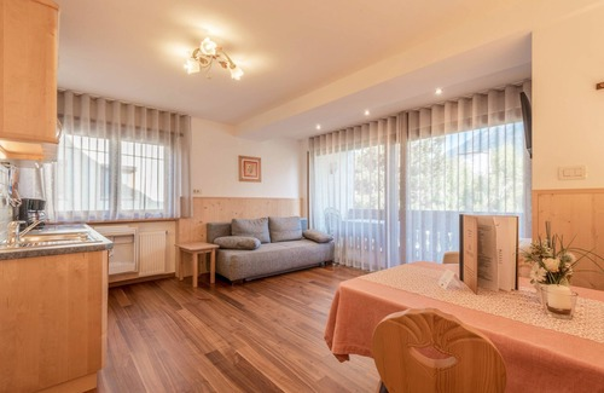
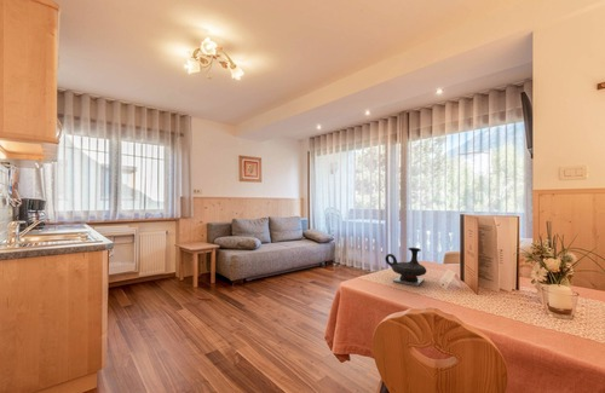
+ teapot (405, 264)
